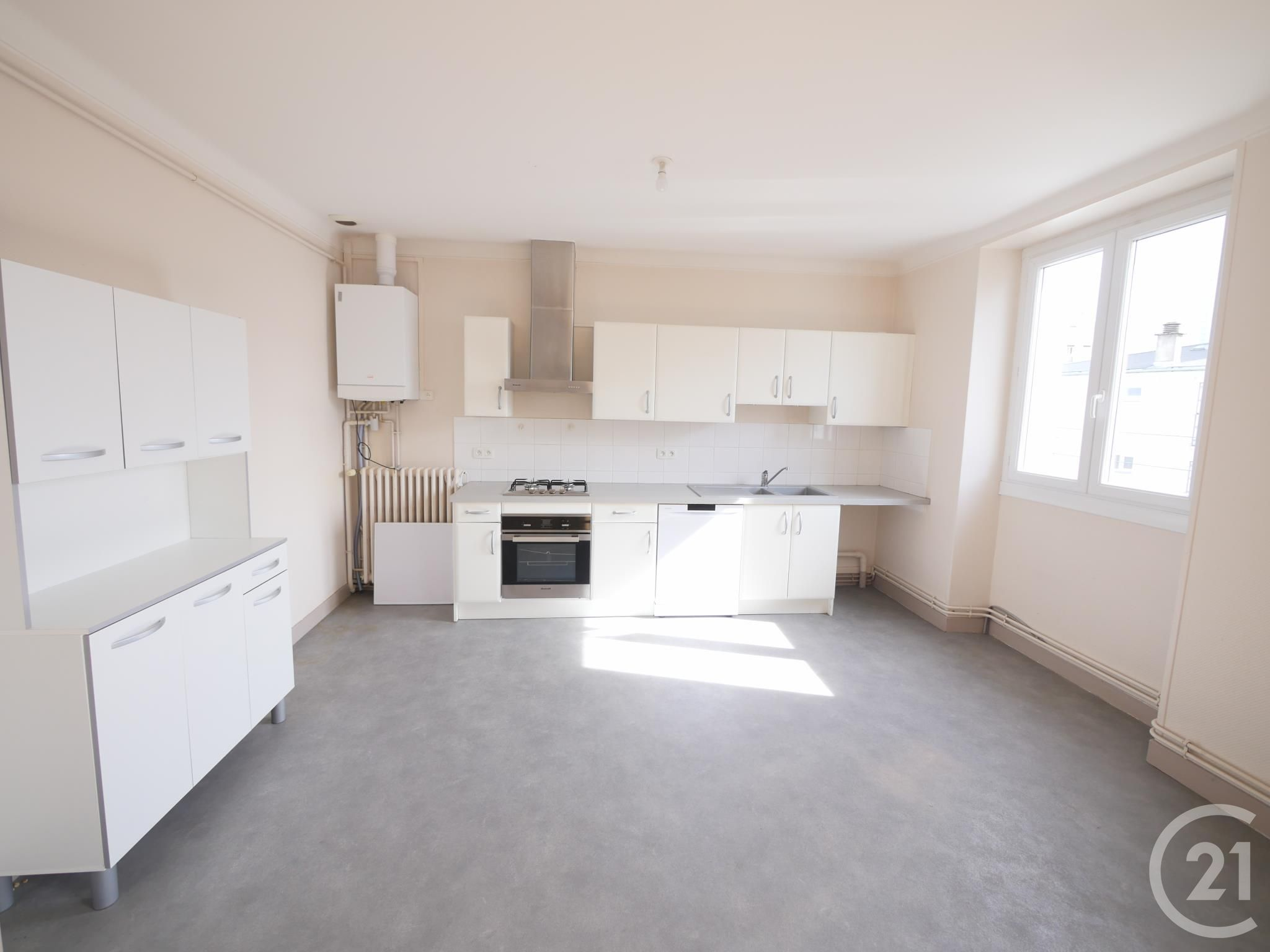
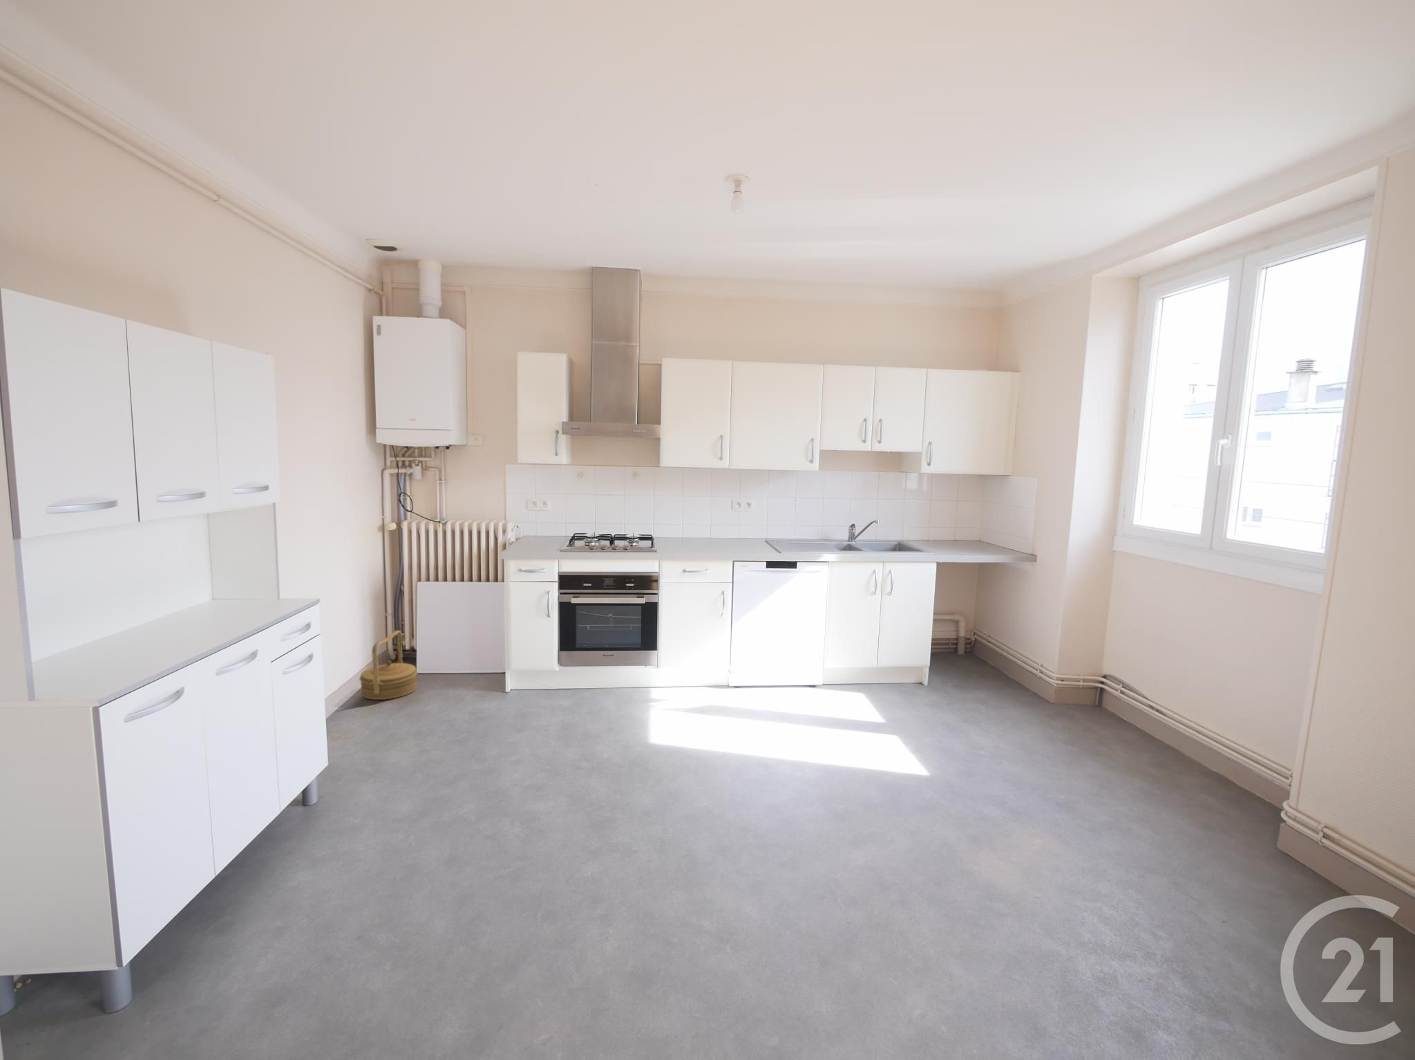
+ basket (389, 664)
